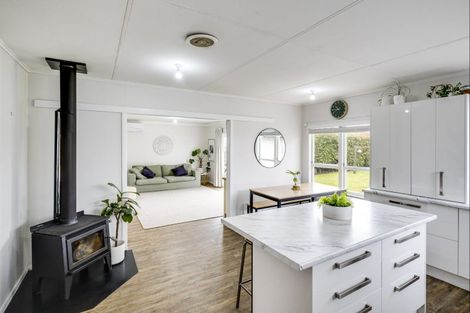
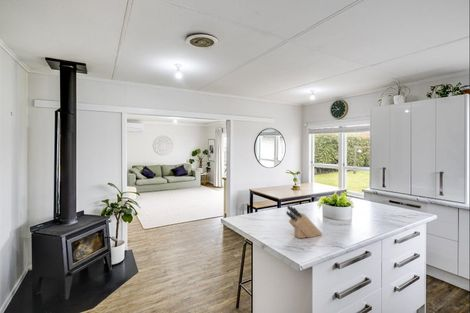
+ knife block (303, 220)
